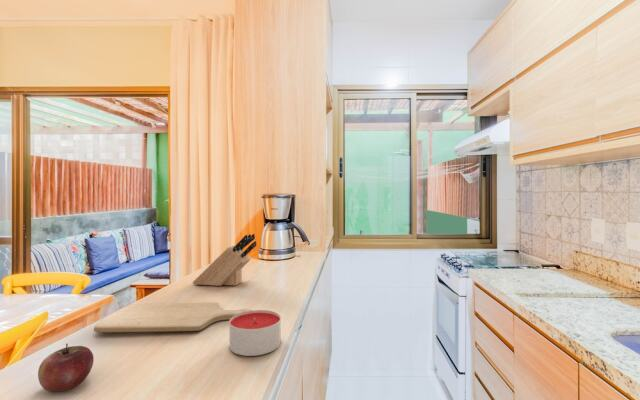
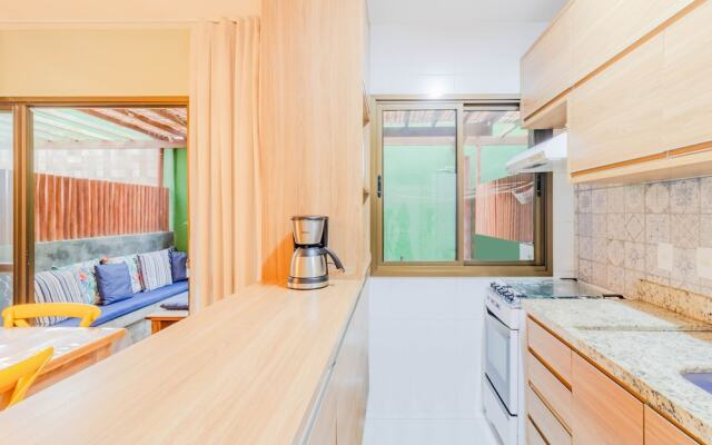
- candle (255, 330)
- chopping board (183, 315)
- apple (66, 365)
- knife block (226, 258)
